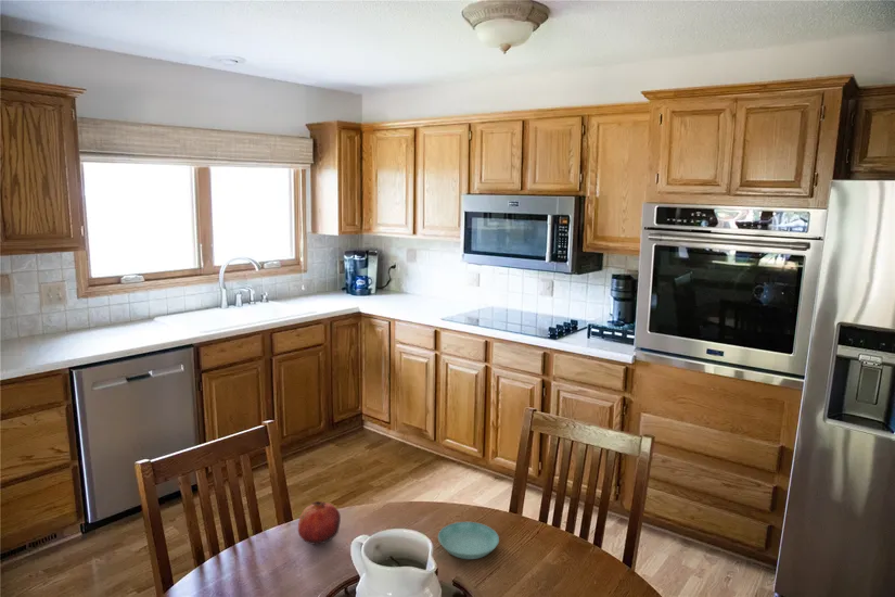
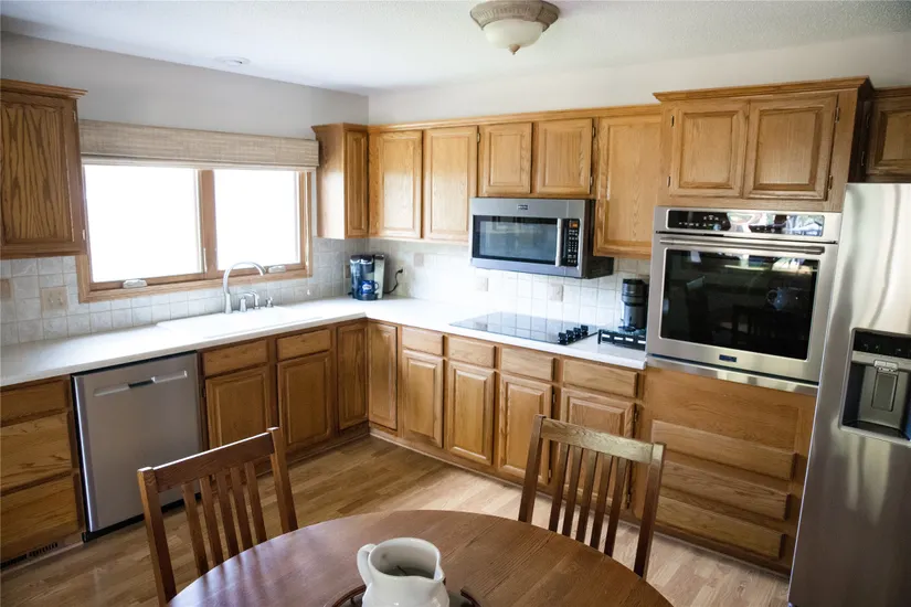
- saucer (468, 542)
- fruit (319, 521)
